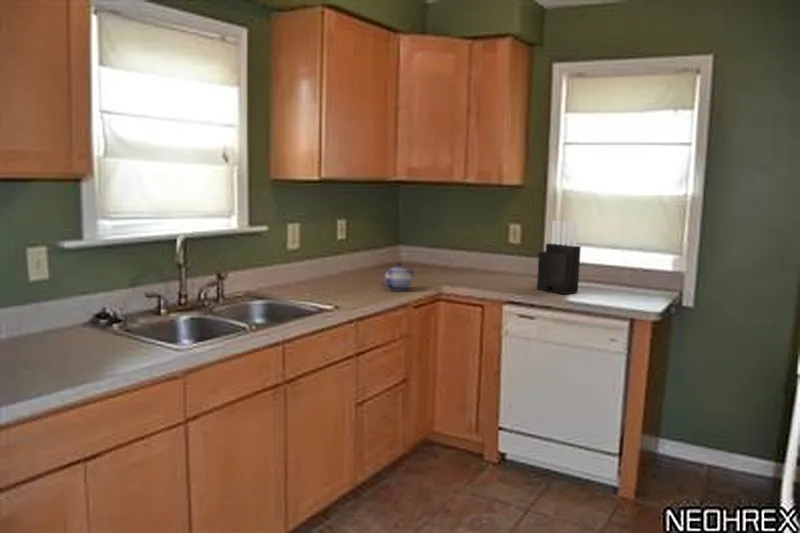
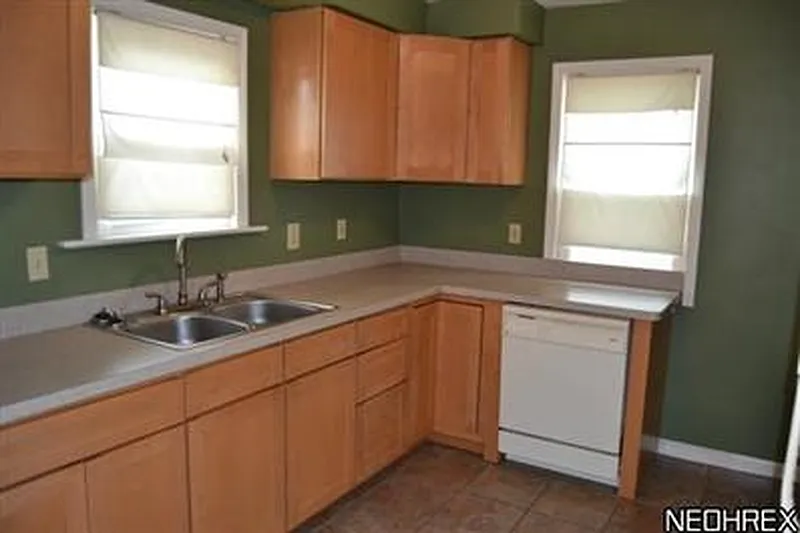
- teapot (397, 276)
- knife block (557, 256)
